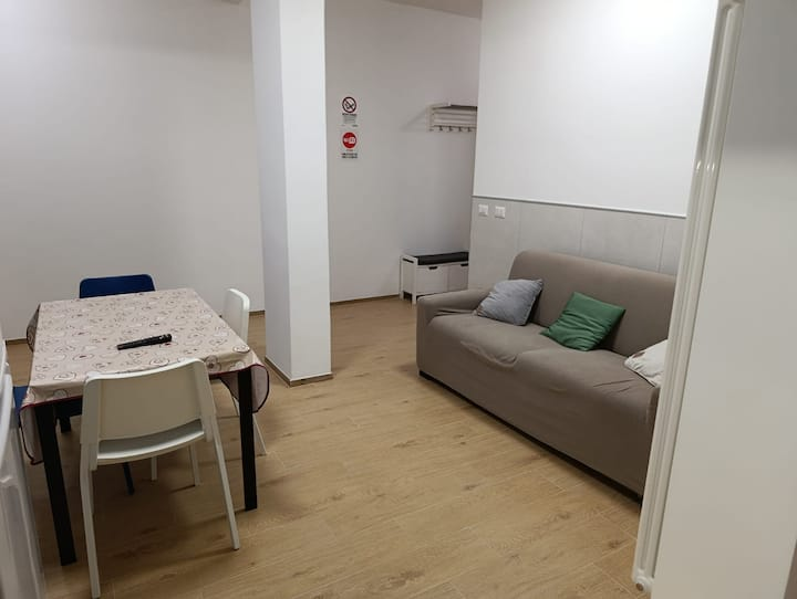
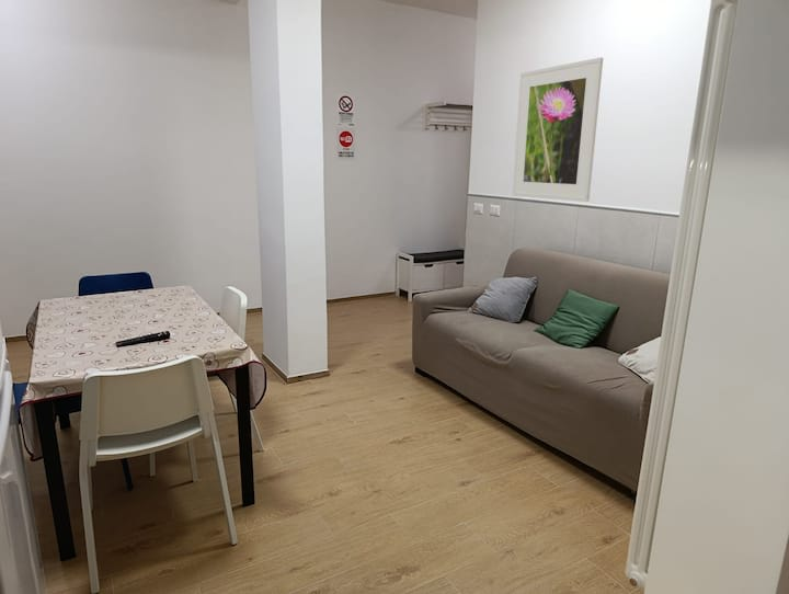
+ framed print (552, 134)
